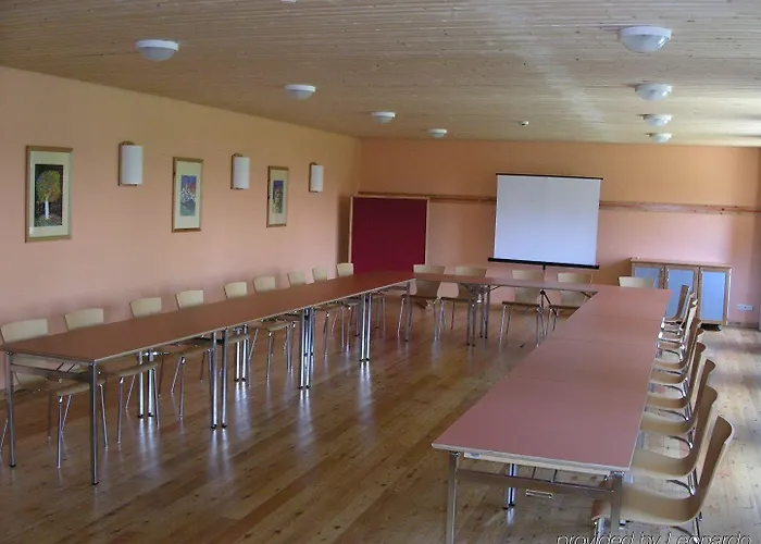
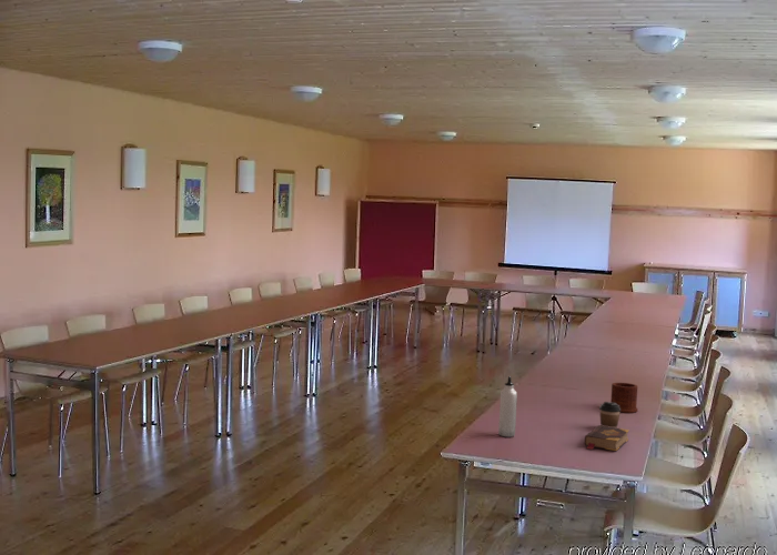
+ coffee cup (609, 414)
+ water bottle (507, 405)
+ book (605, 437)
+ mug (624, 396)
